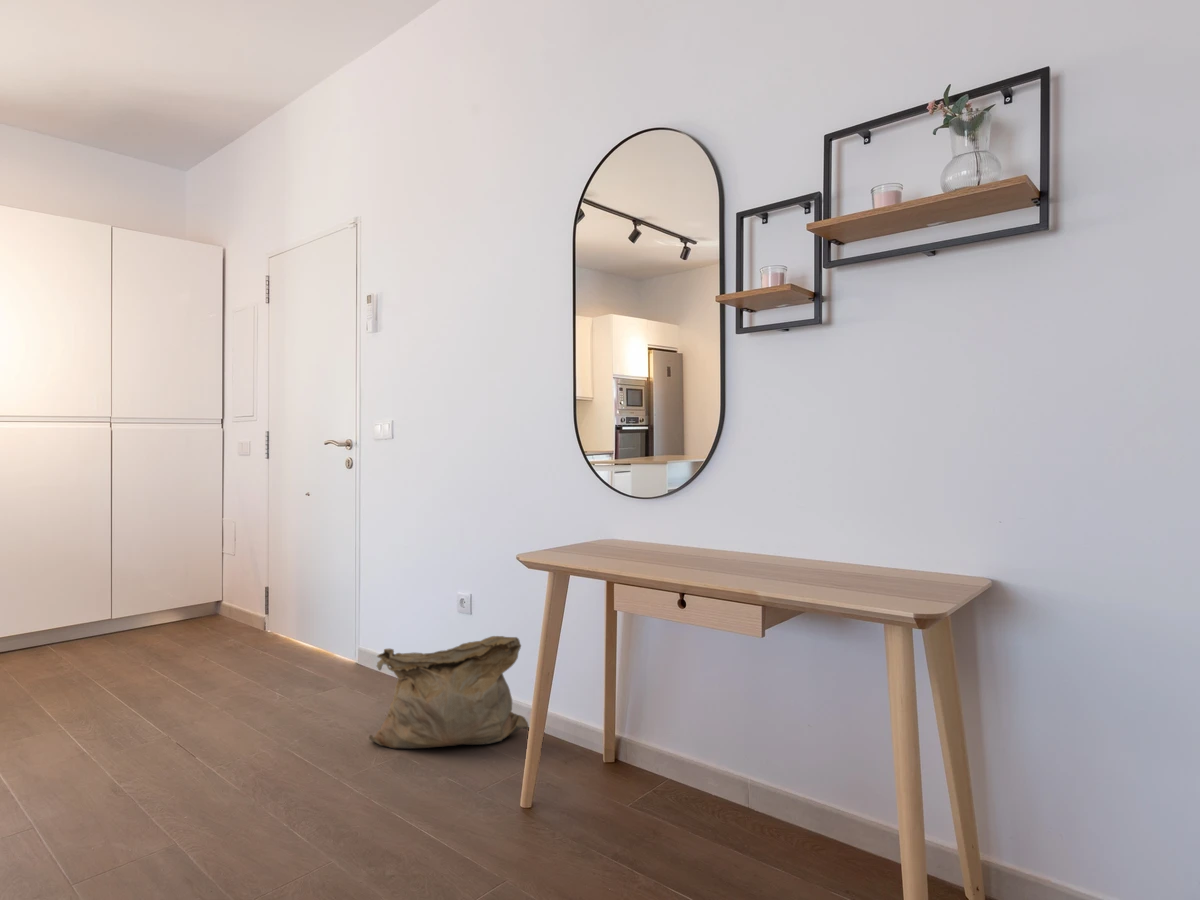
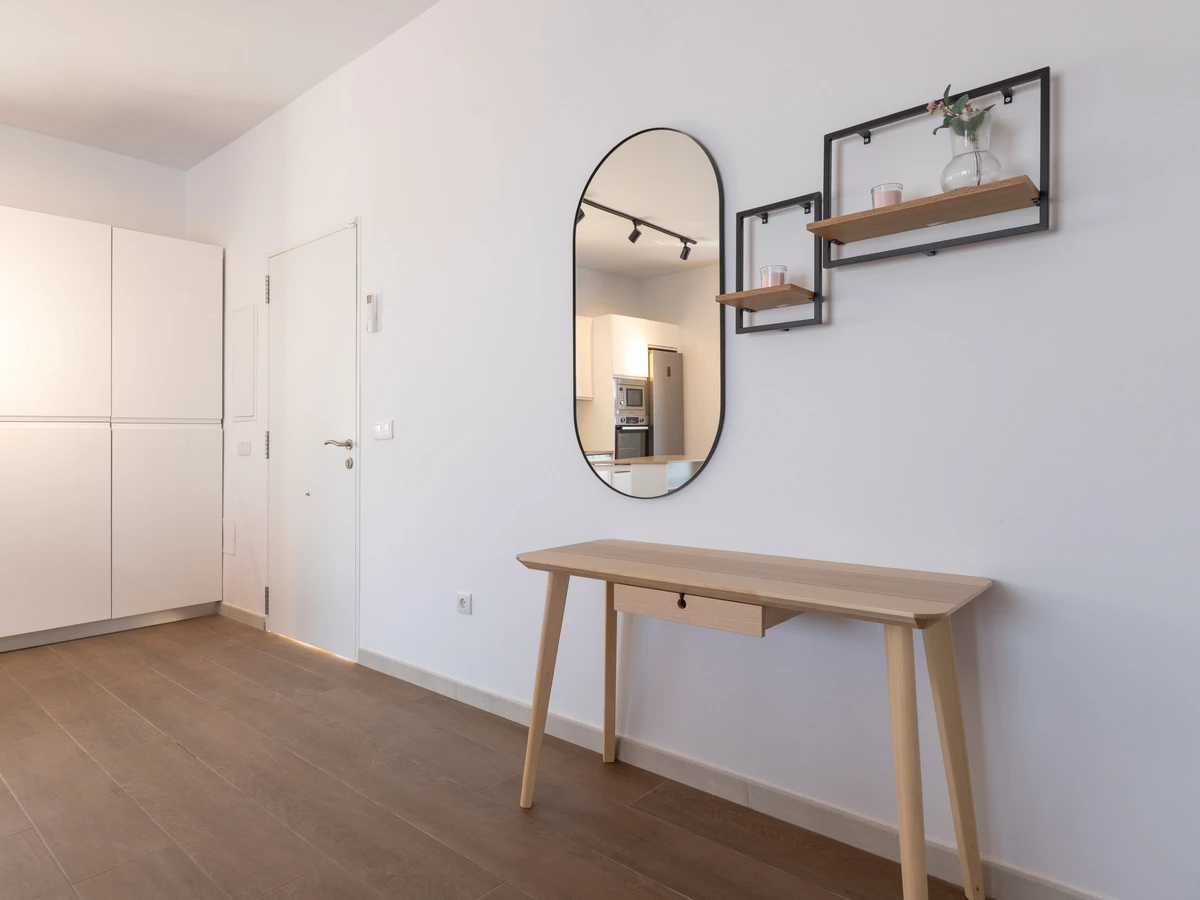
- bag (450, 688)
